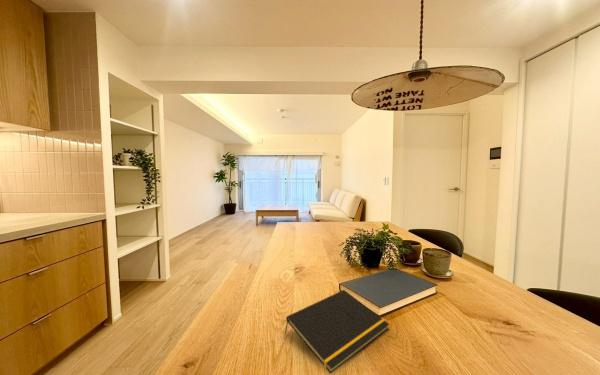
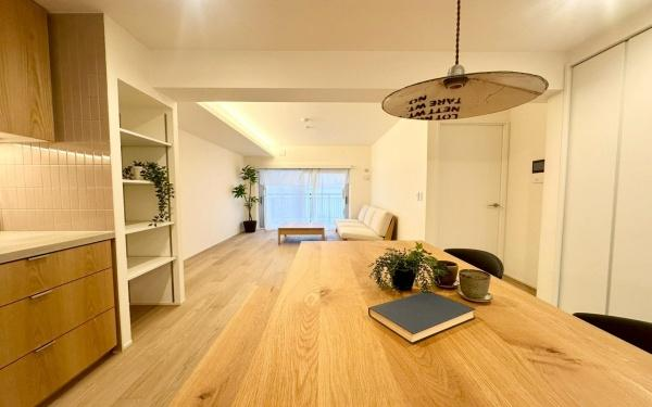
- notepad (338, 322)
